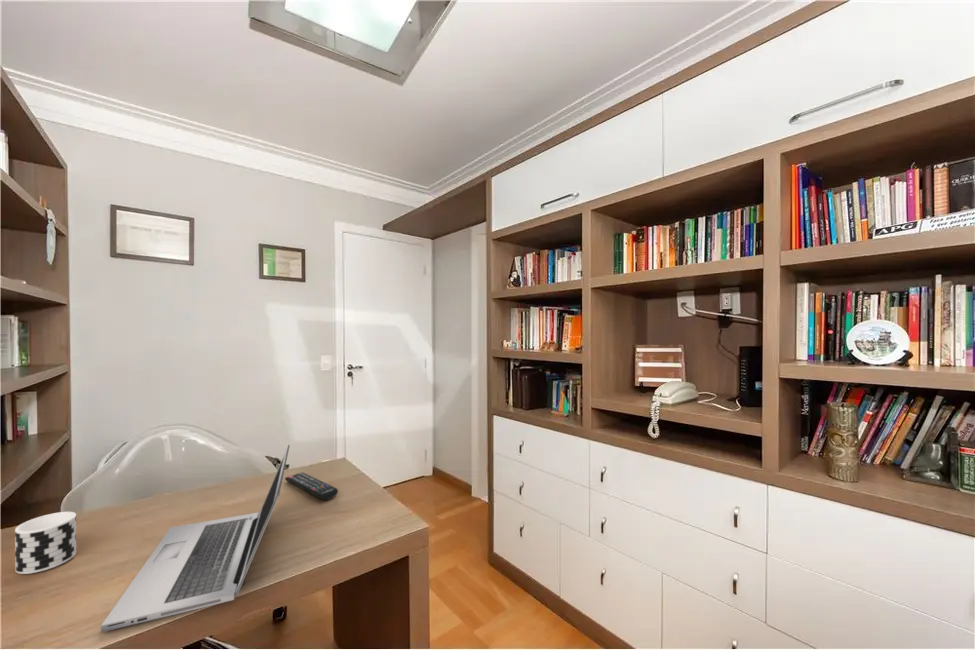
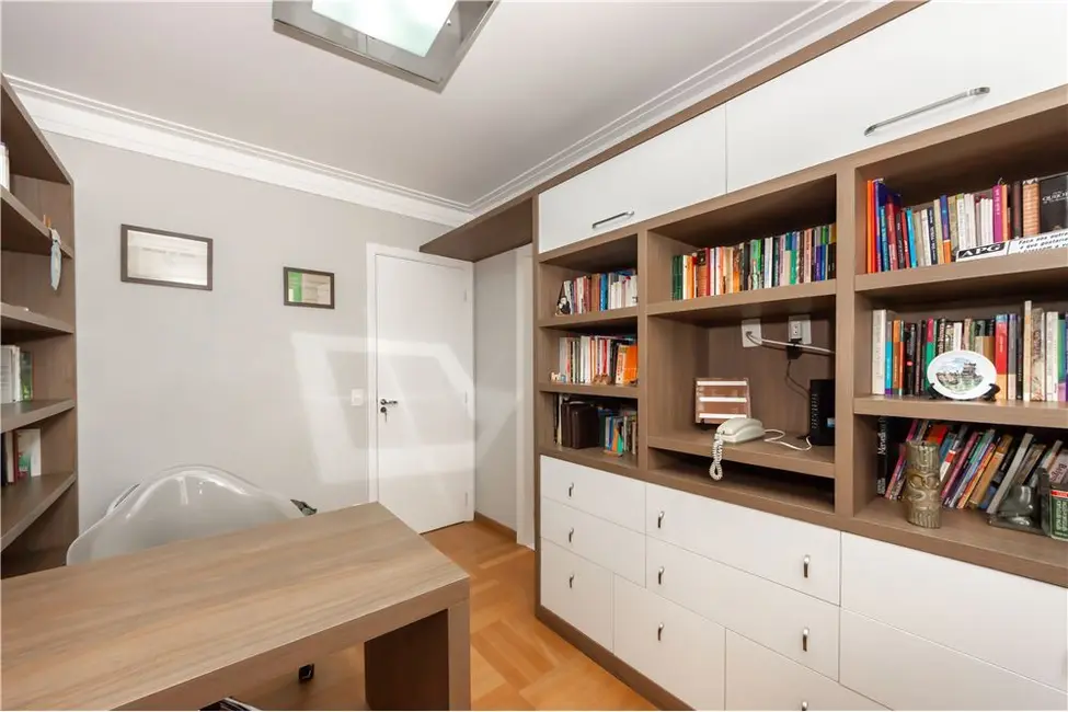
- laptop (218, 519)
- remote control (310, 485)
- cup (50, 538)
